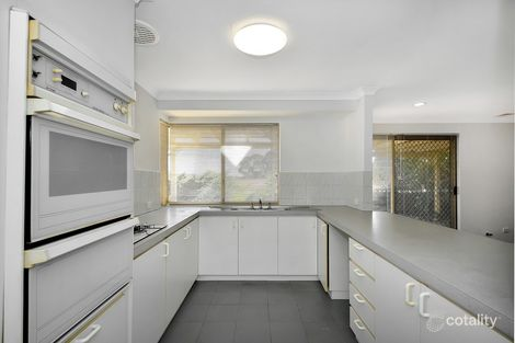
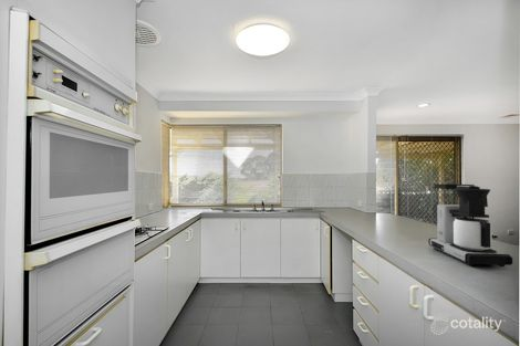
+ coffee maker (465, 220)
